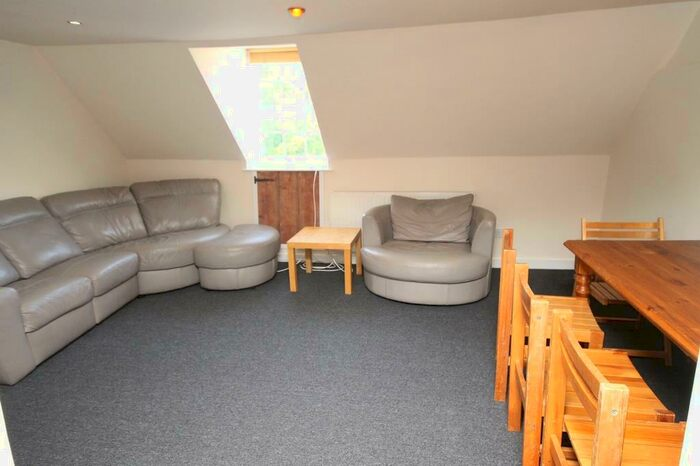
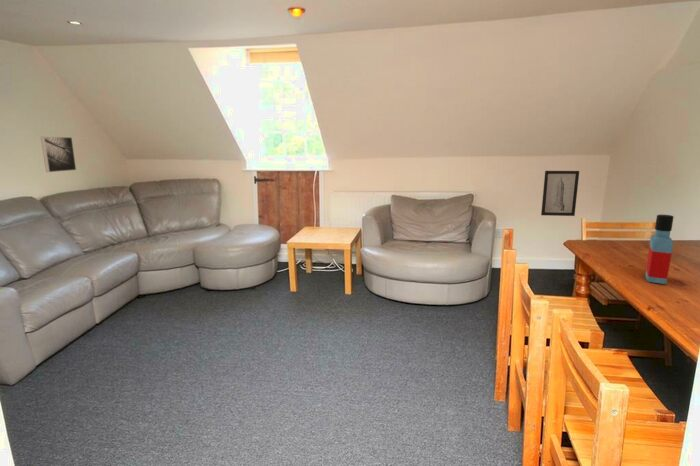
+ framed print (59, 154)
+ bottle (660, 247)
+ wall art (559, 193)
